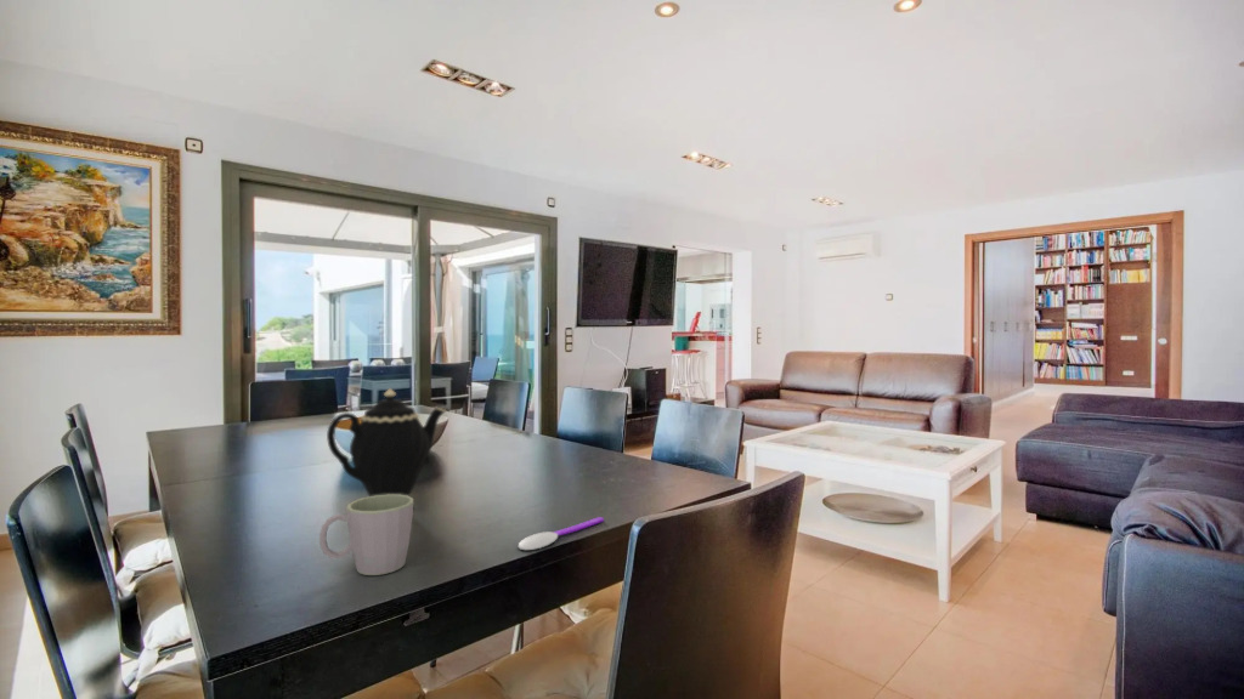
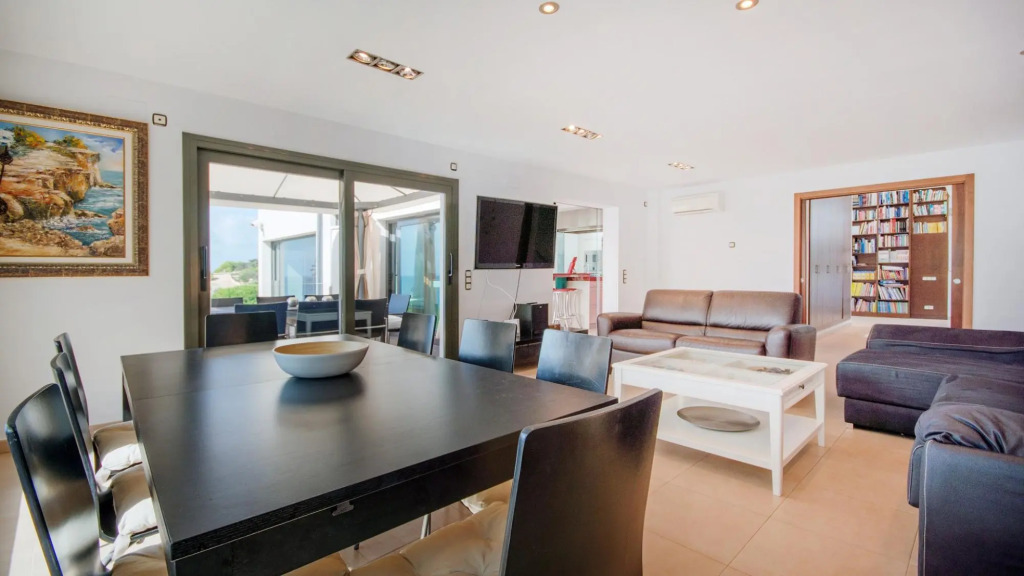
- spoon (564, 530)
- teapot (392, 448)
- mug (368, 536)
